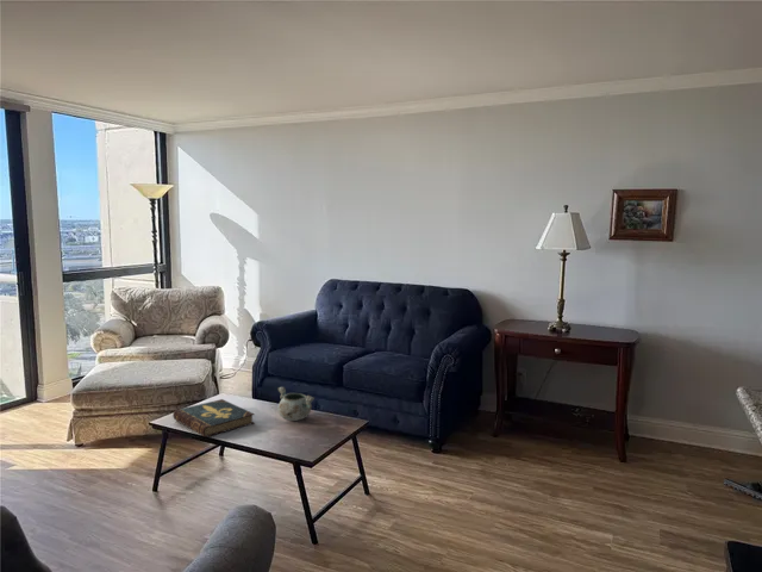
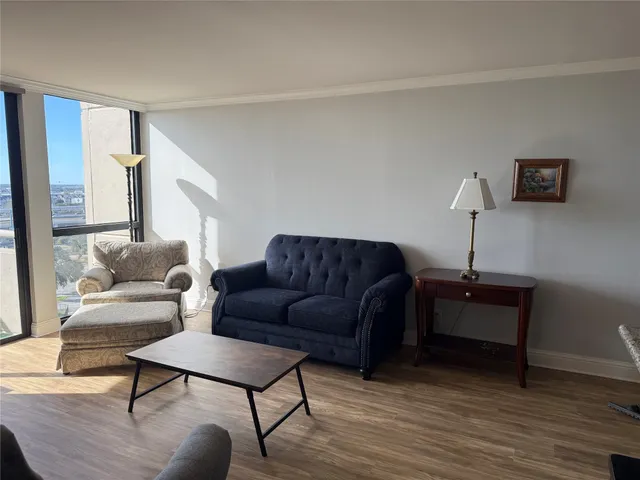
- book (213, 417)
- decorative bowl (294, 404)
